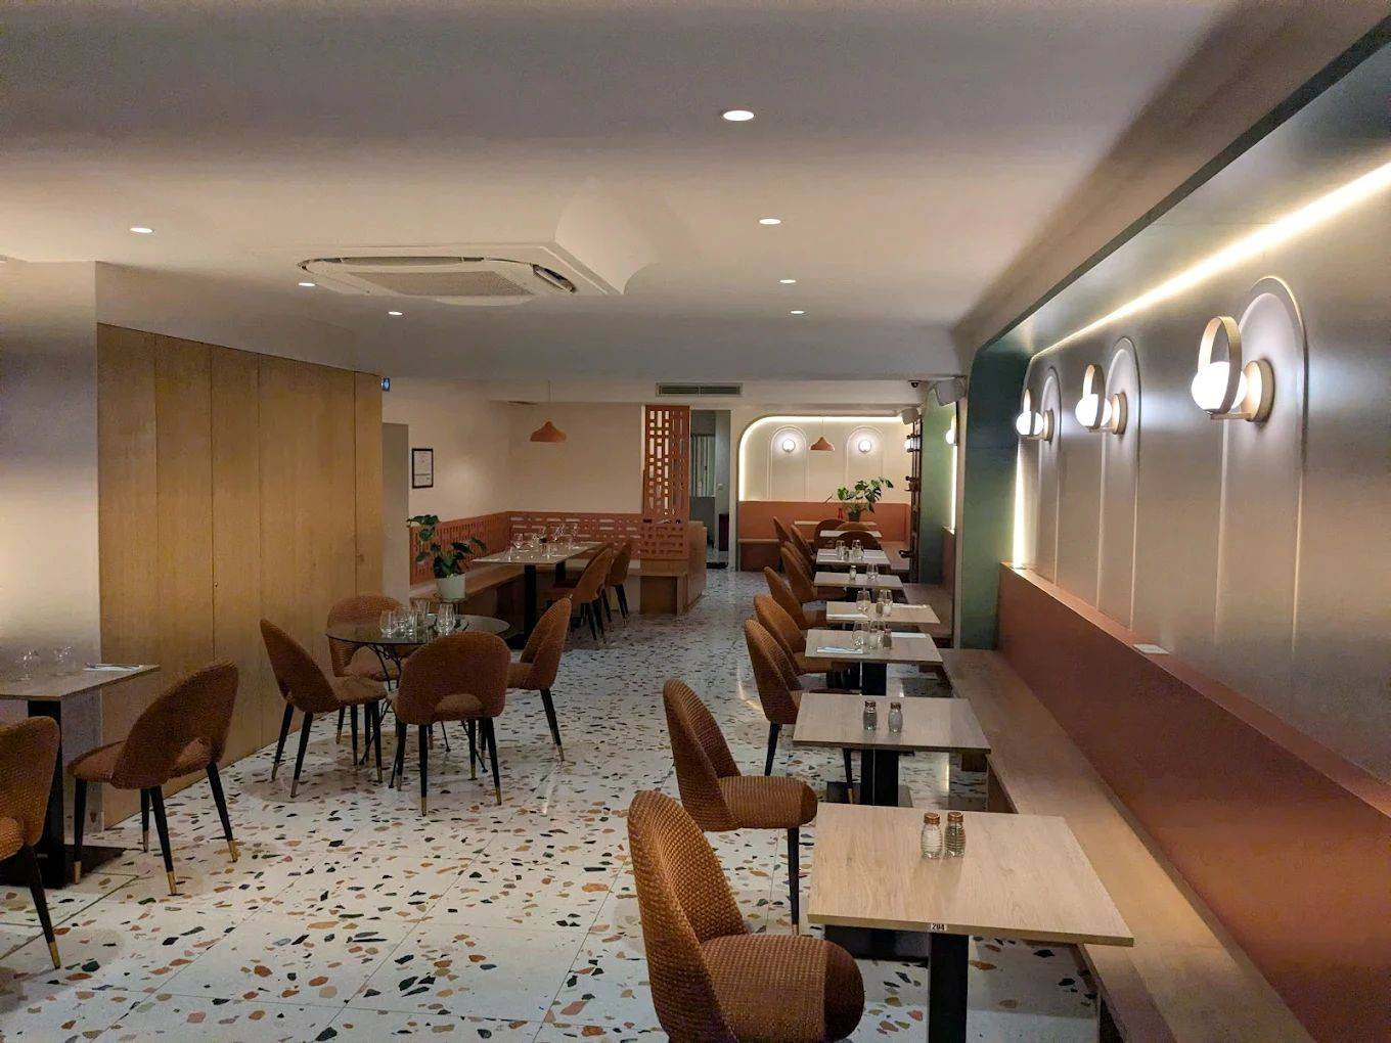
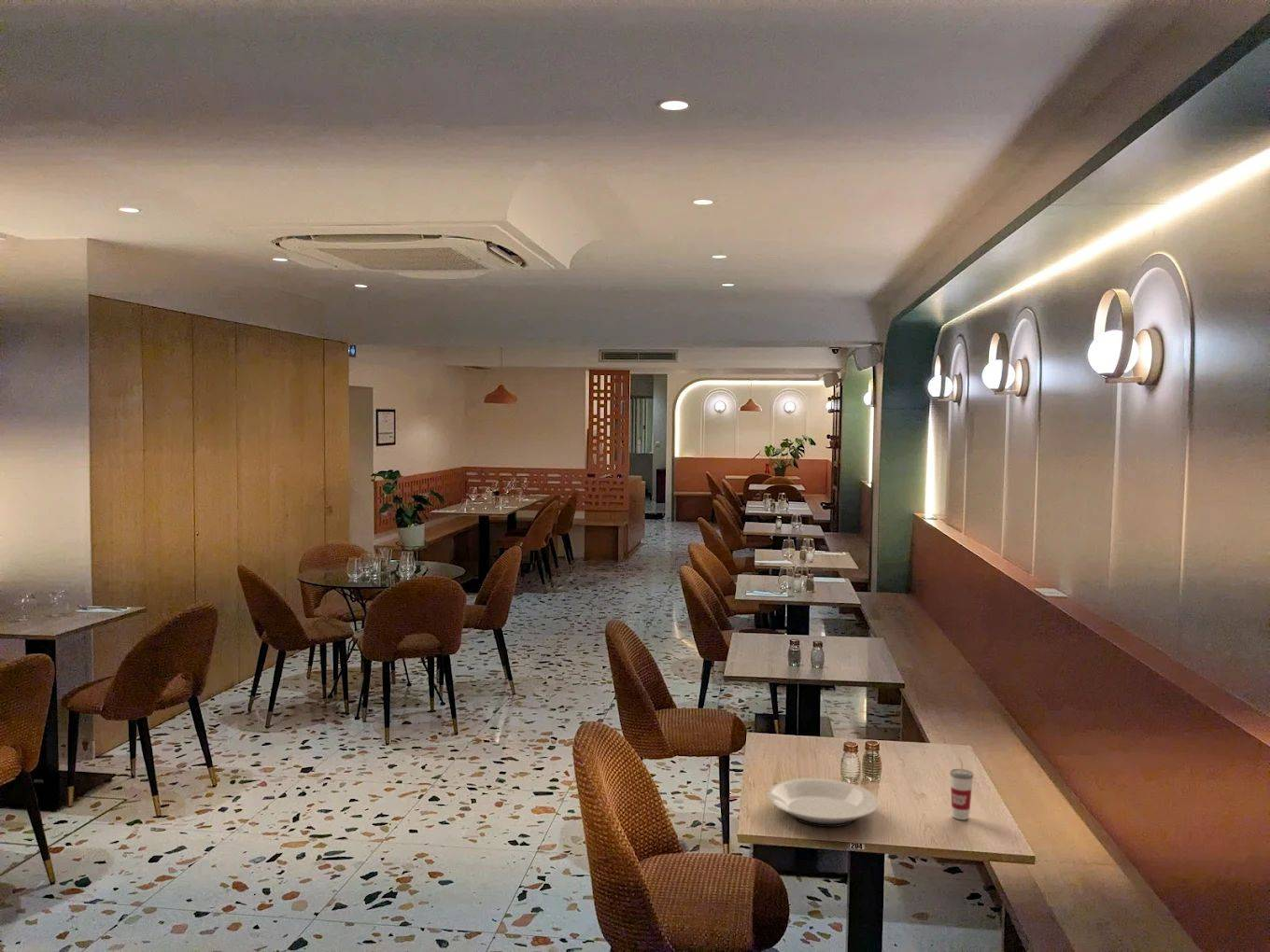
+ cup (961, 787)
+ plate (822, 805)
